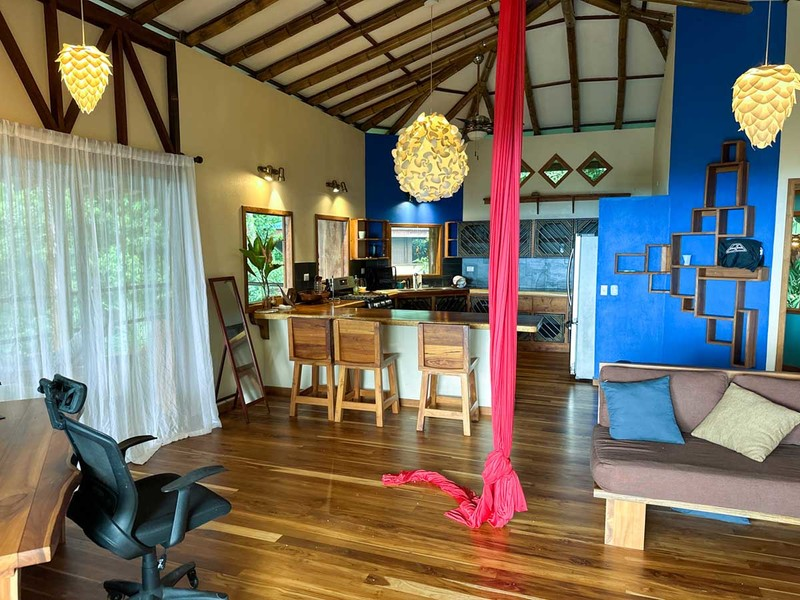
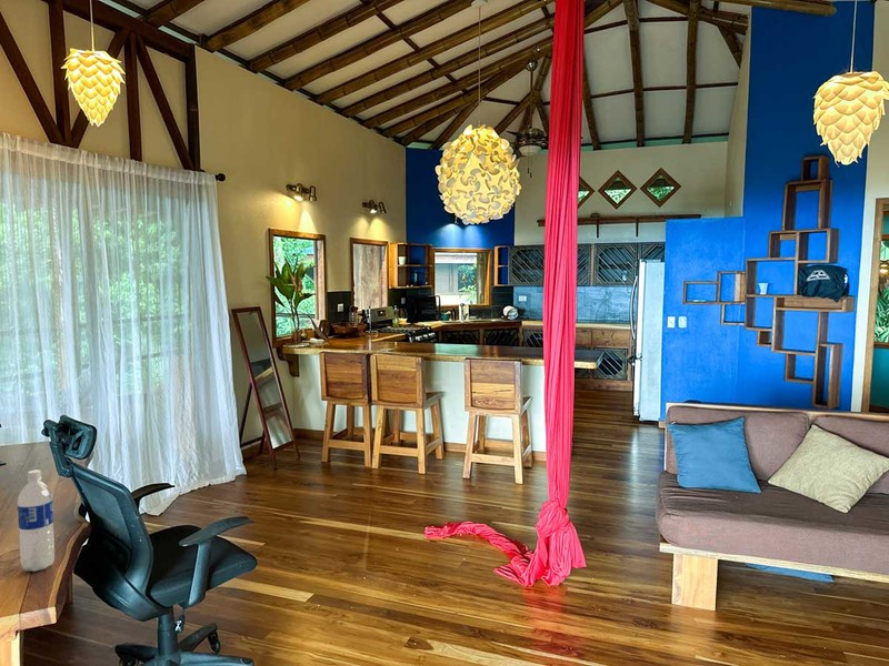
+ water bottle (36, 519)
